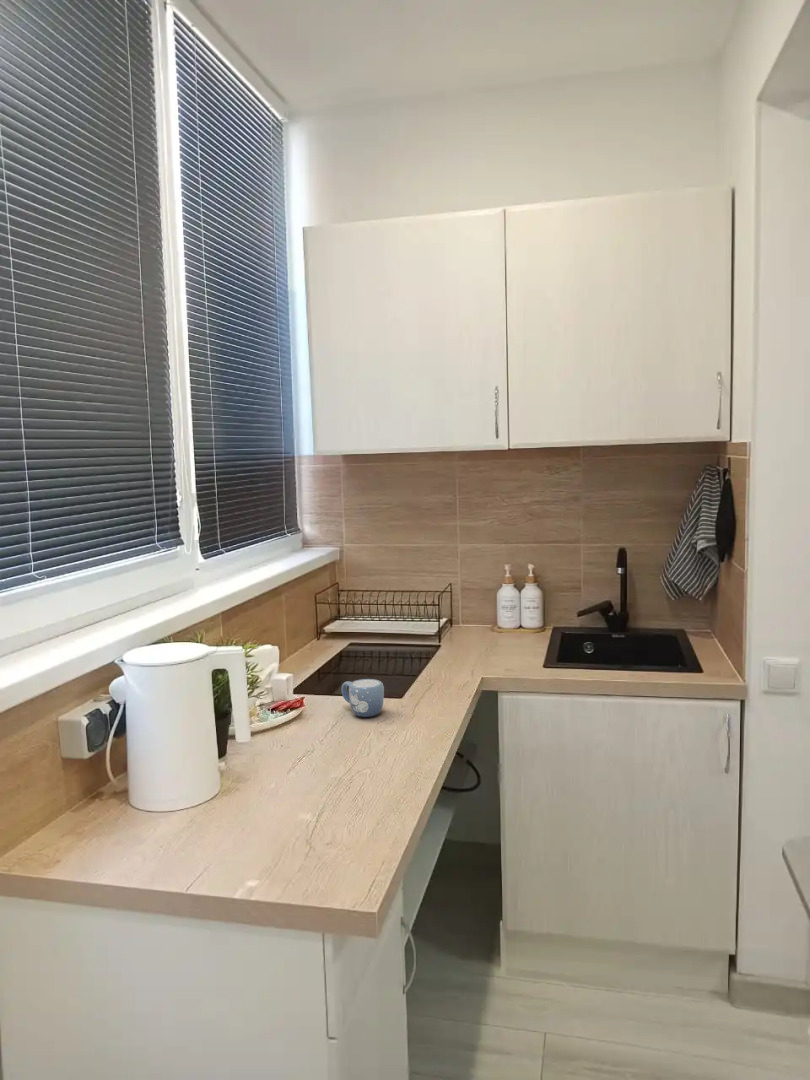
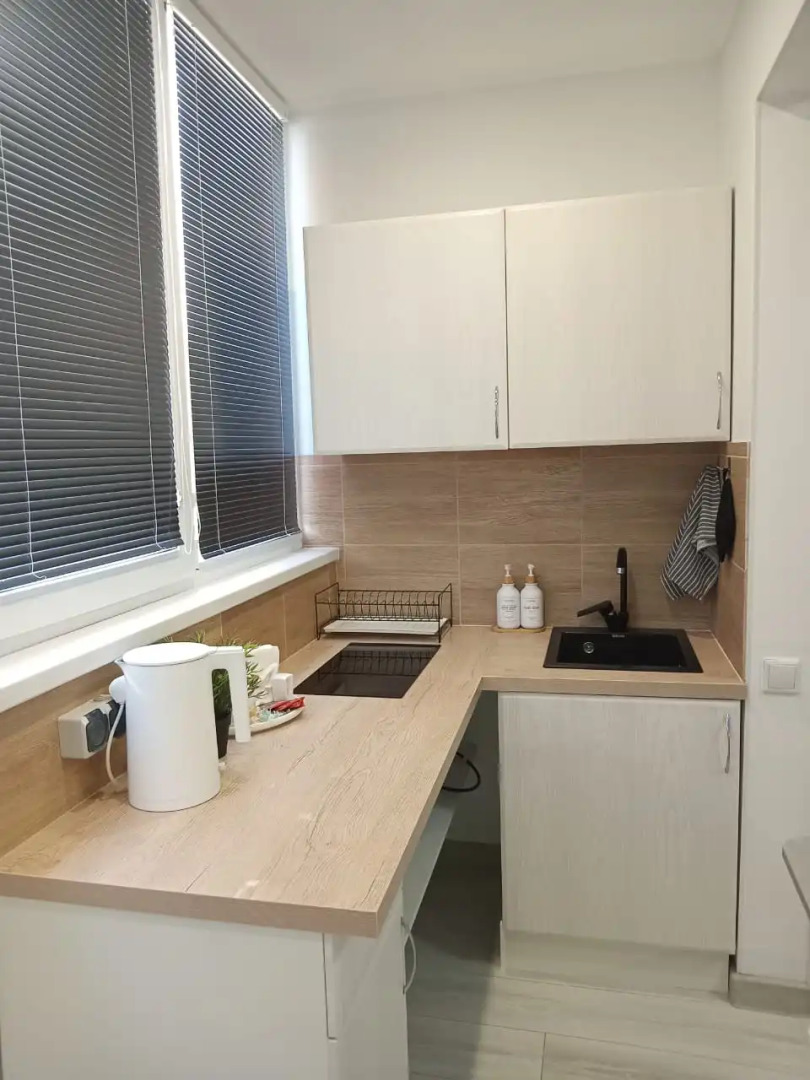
- mug (361, 697)
